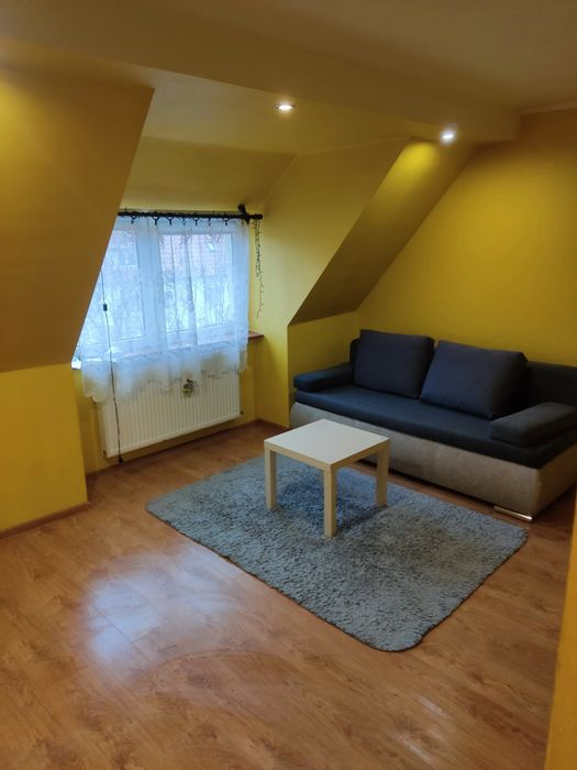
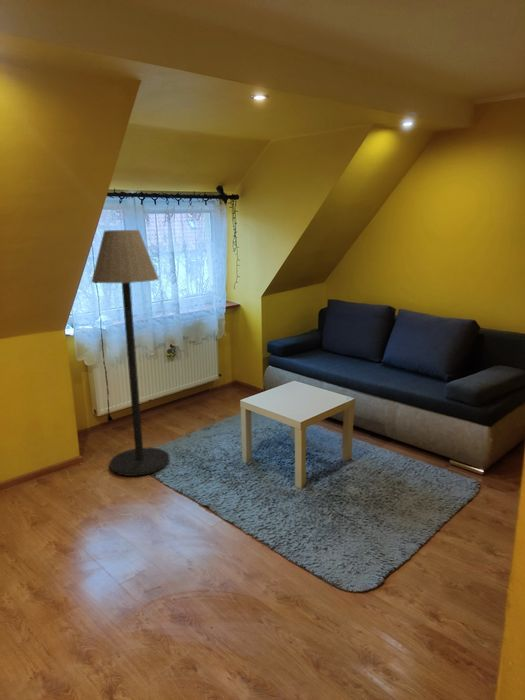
+ floor lamp (131, 352)
